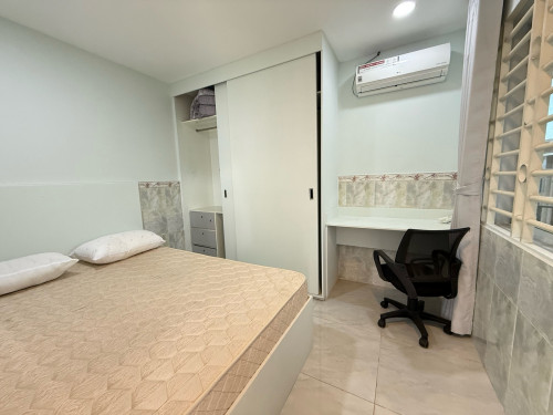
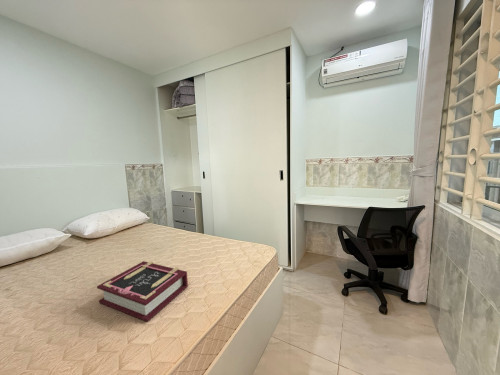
+ book (145, 285)
